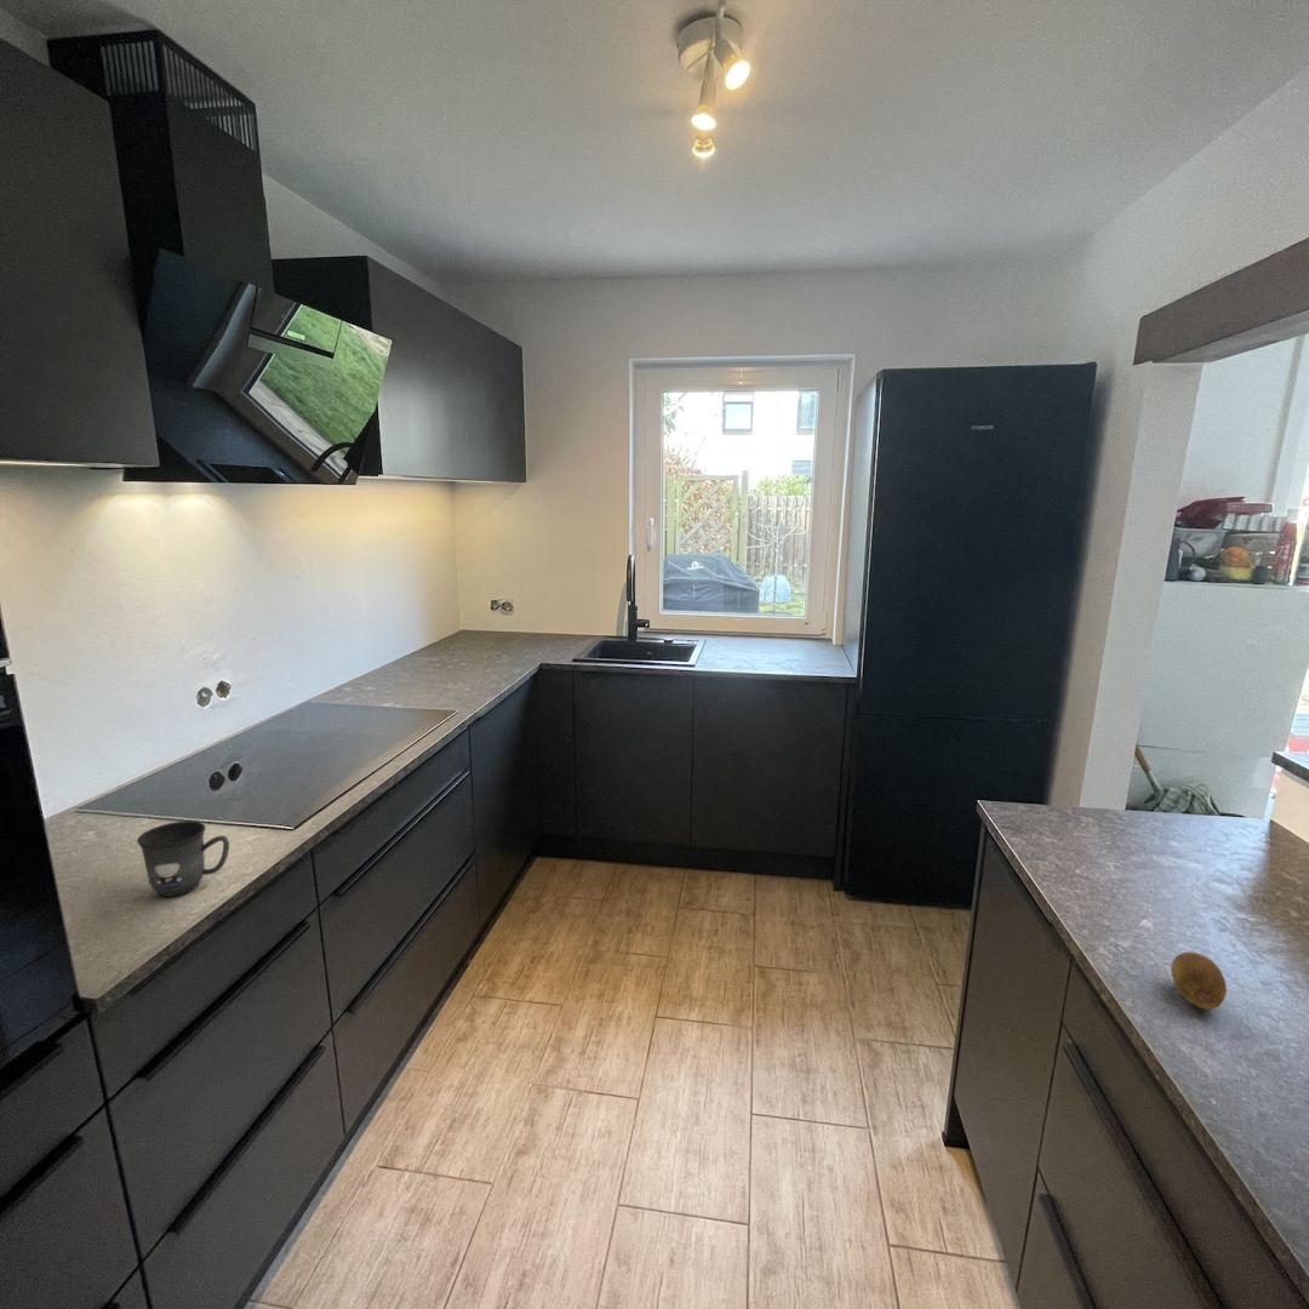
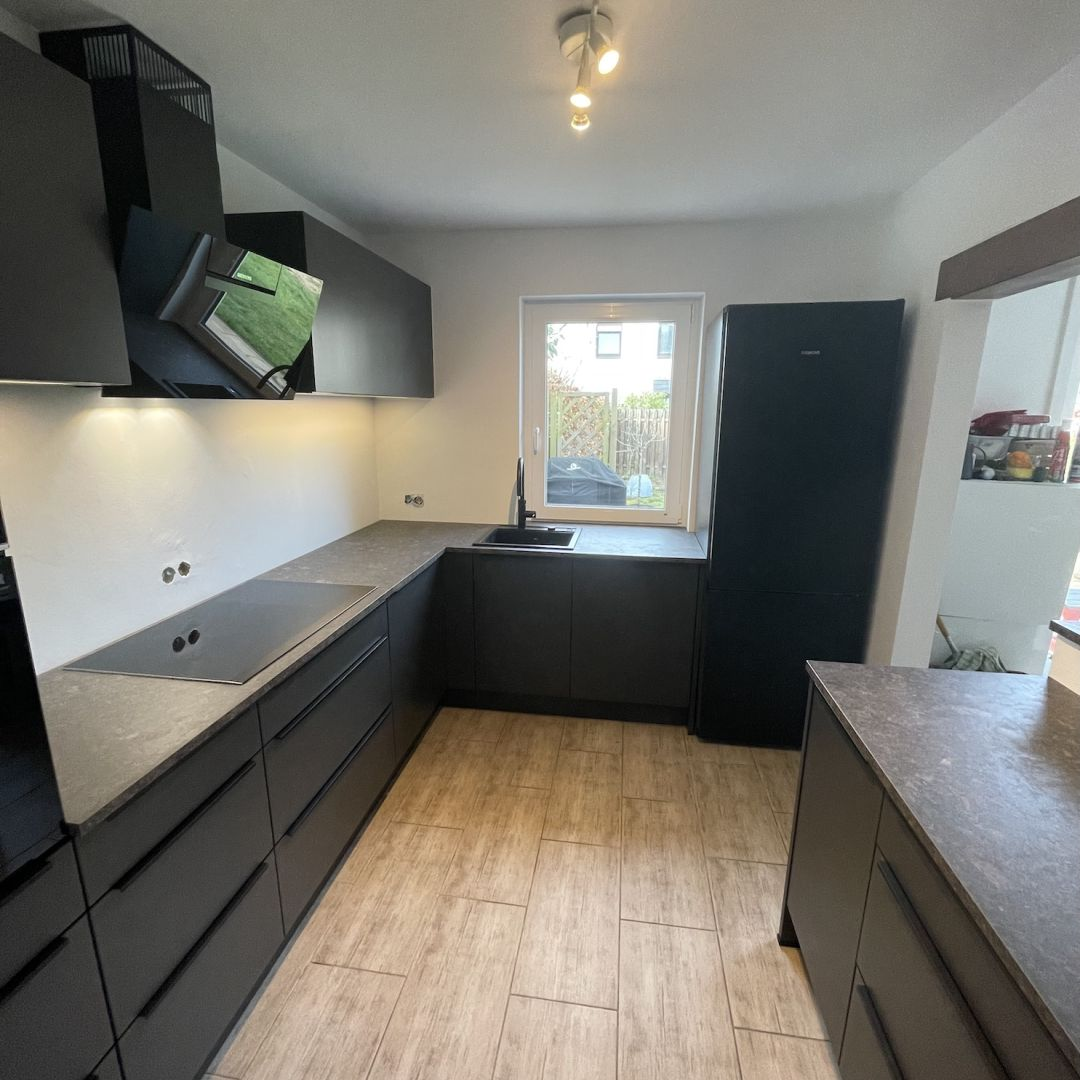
- mug (187, 858)
- fruit (1197, 979)
